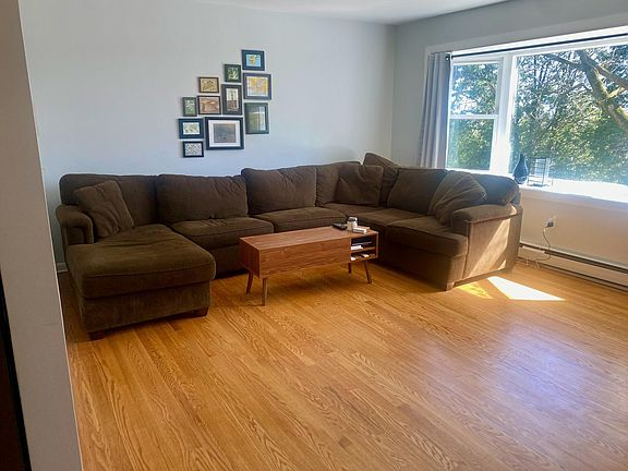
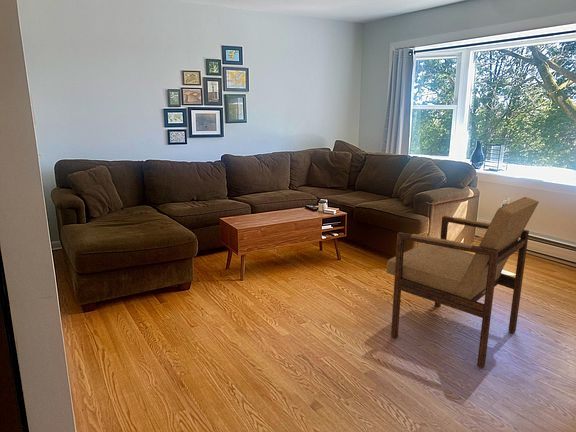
+ armchair (457, 266)
